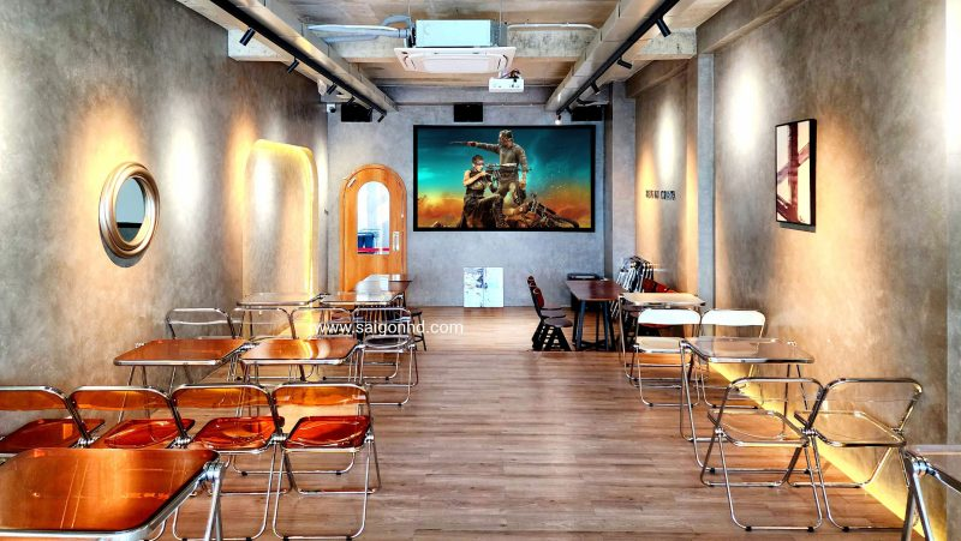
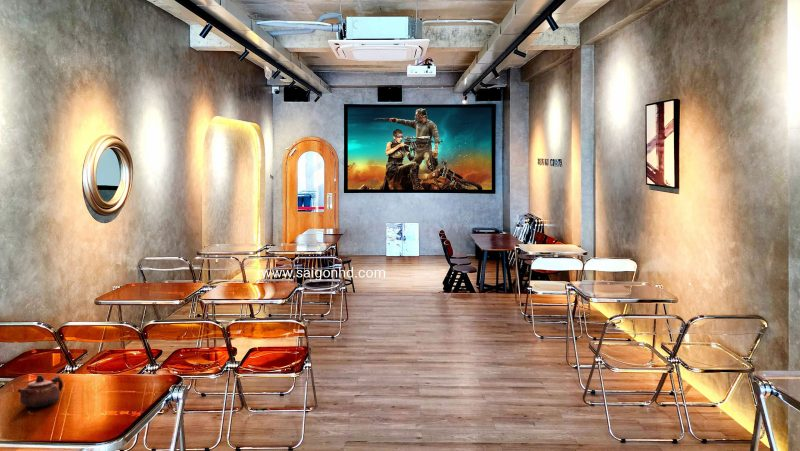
+ teapot (41, 389)
